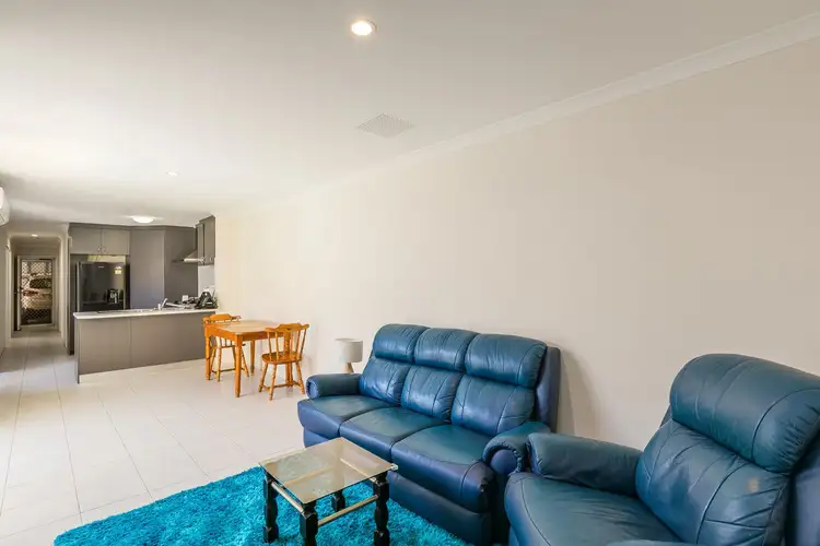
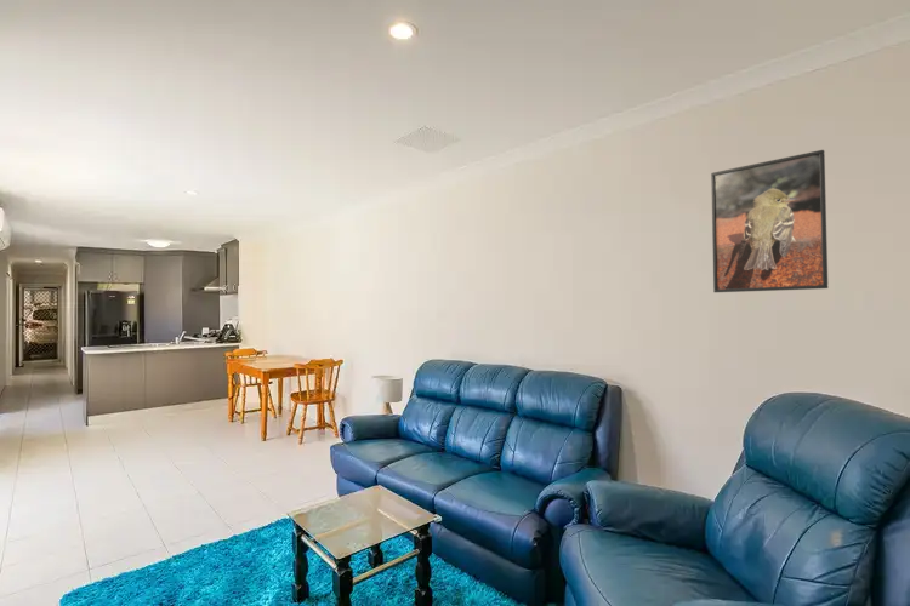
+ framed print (764, 225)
